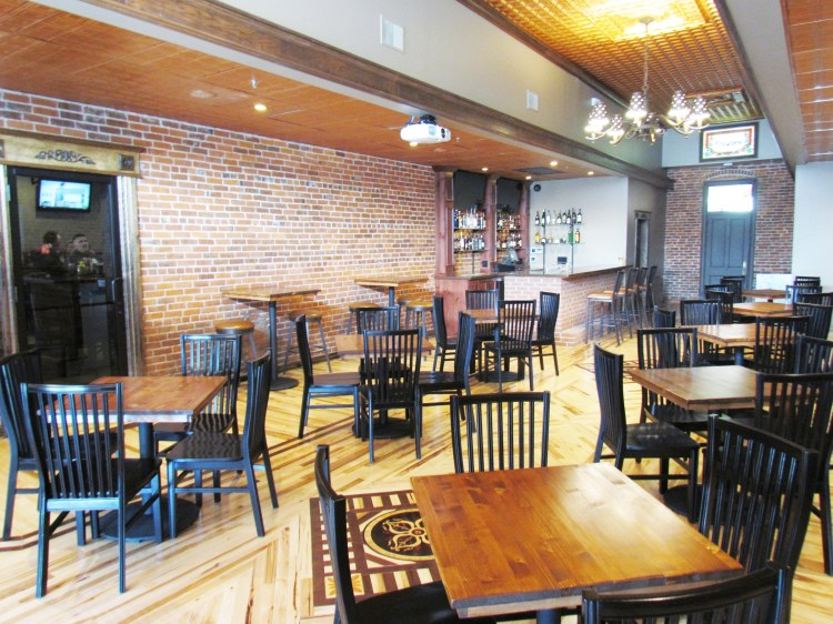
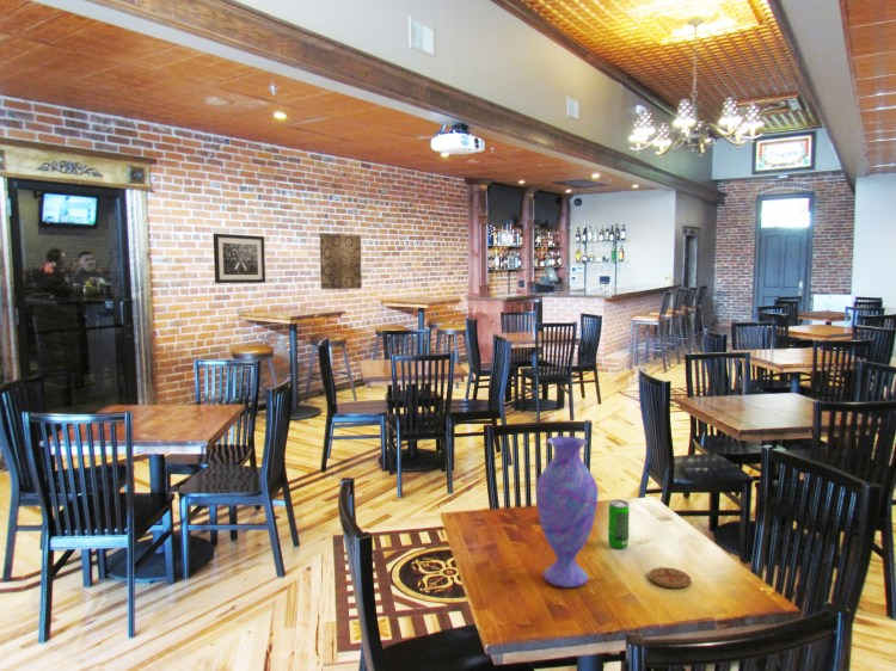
+ vase (566, 510)
+ wall art (340, 261)
+ wall art (240, 259)
+ coaster (669, 577)
+ beverage can (618, 523)
